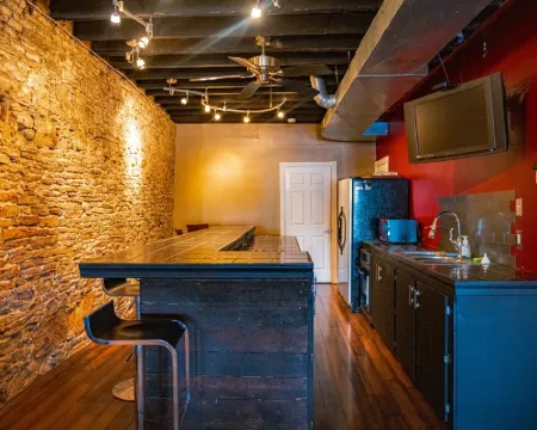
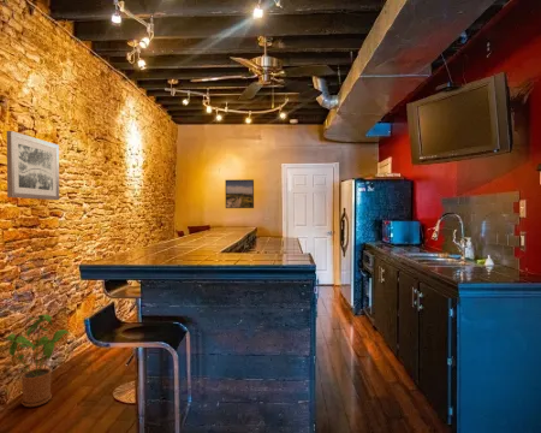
+ house plant (41, 358)
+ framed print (239, 194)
+ wall art (35, 168)
